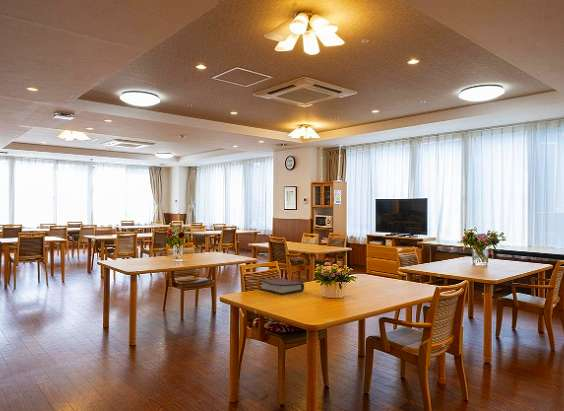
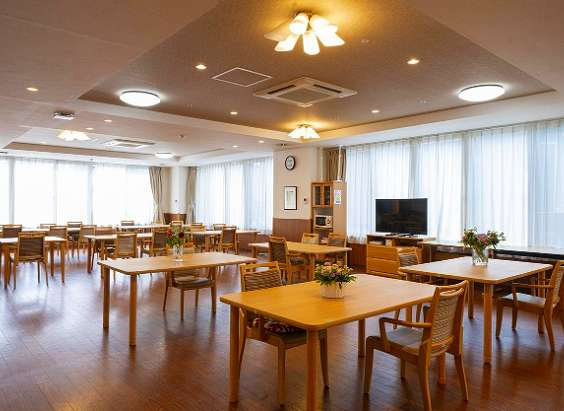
- hardback book (281, 285)
